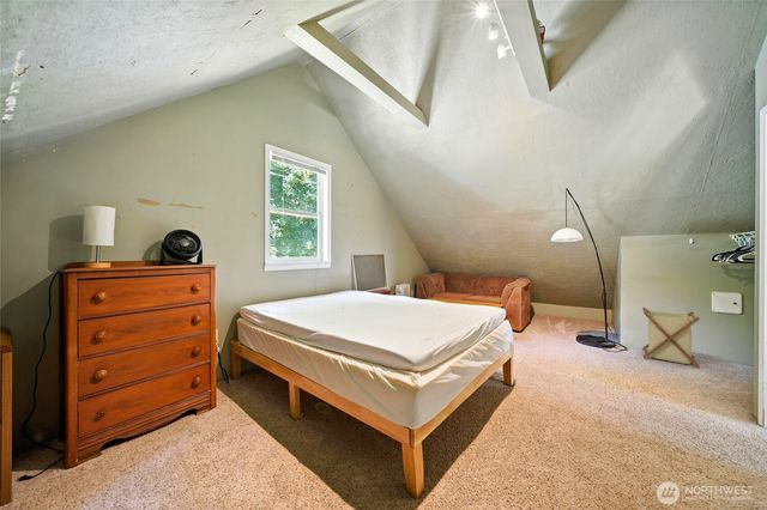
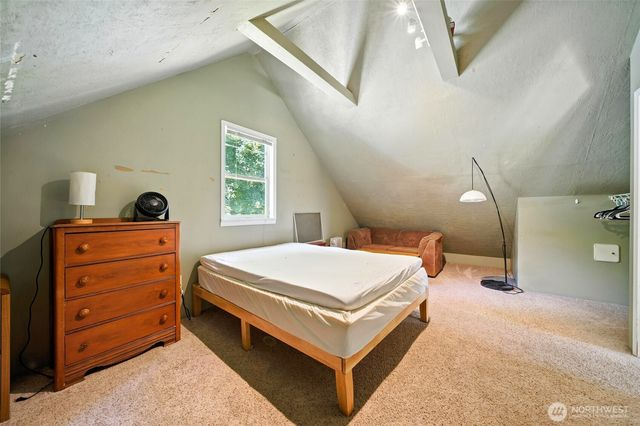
- laundry basket (668, 334)
